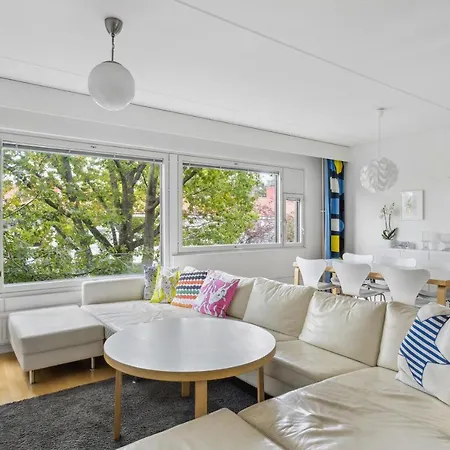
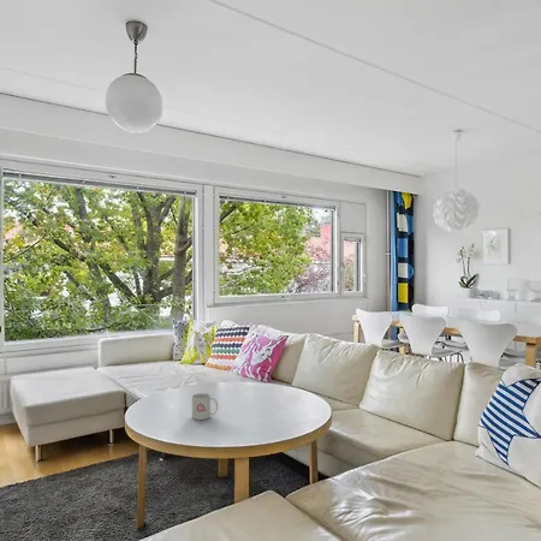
+ mug (204, 406)
